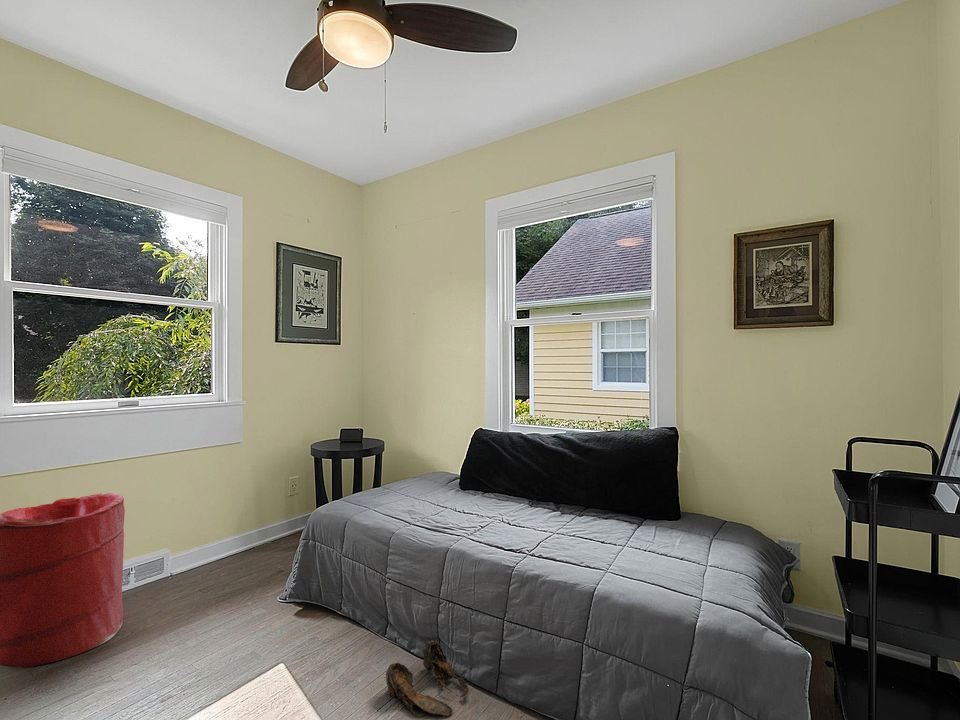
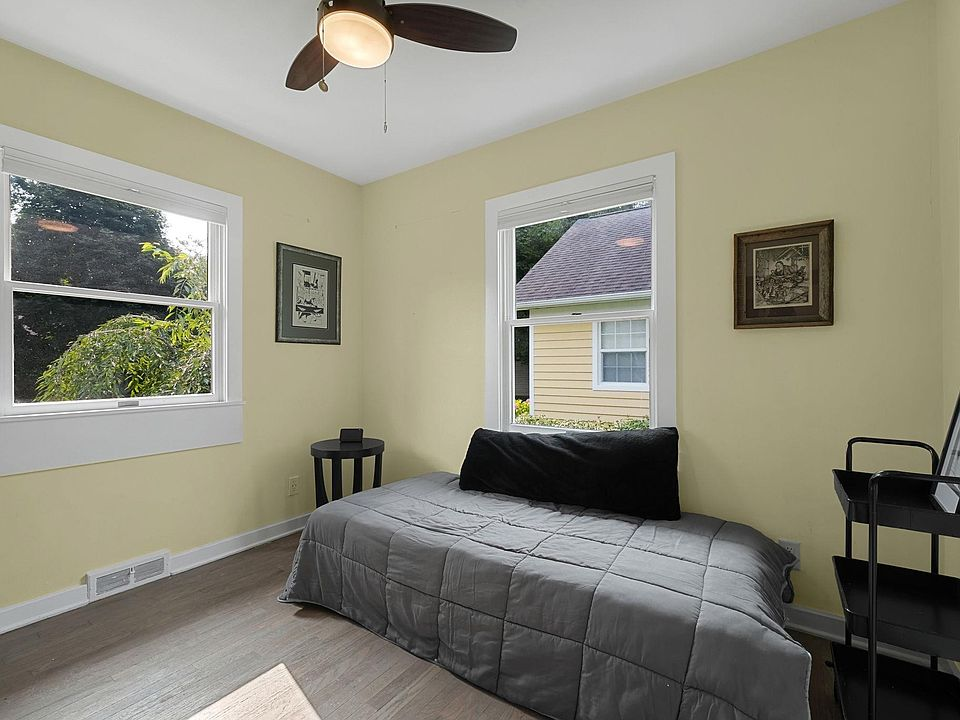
- shoes (429, 671)
- laundry hamper (62, 569)
